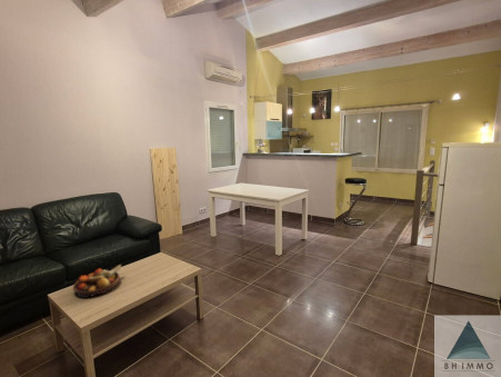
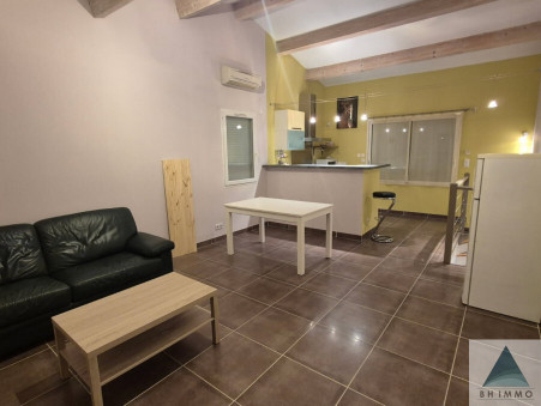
- fruit bowl (97, 278)
